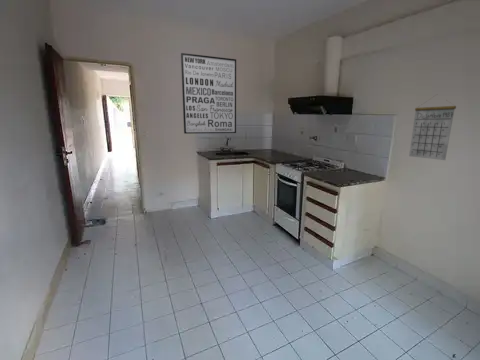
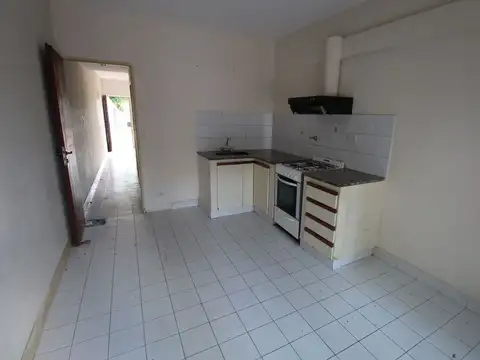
- calendar (431, 126)
- wall art (210, 96)
